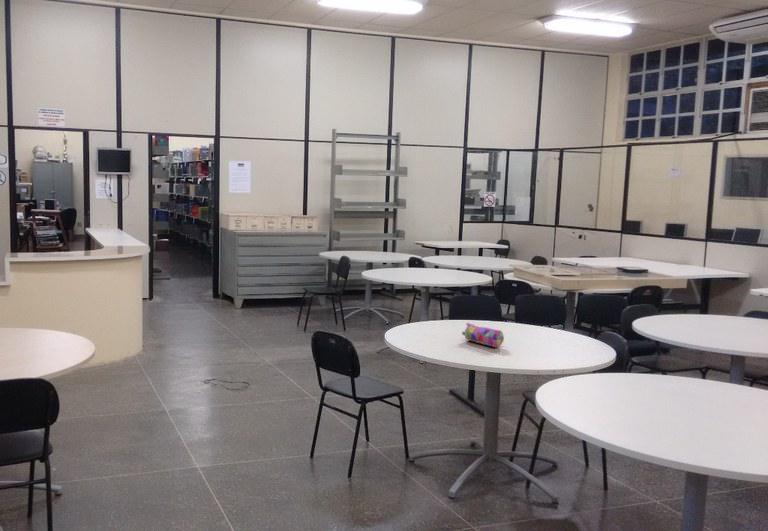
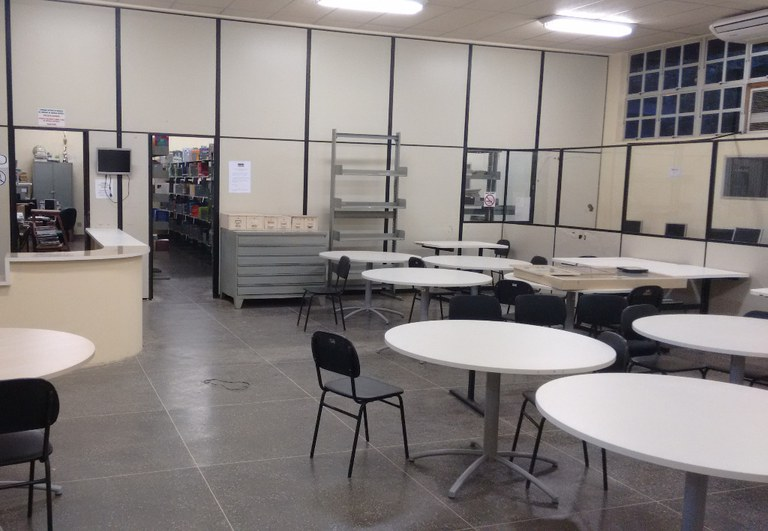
- pencil case (483, 335)
